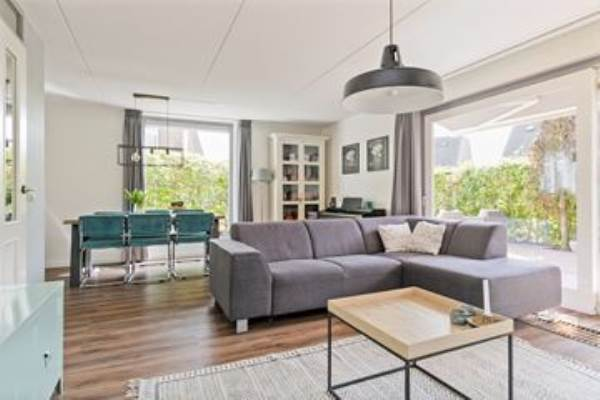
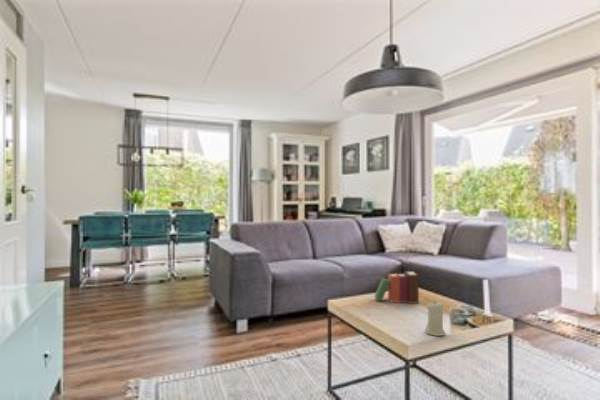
+ books (395, 286)
+ candle (435, 317)
